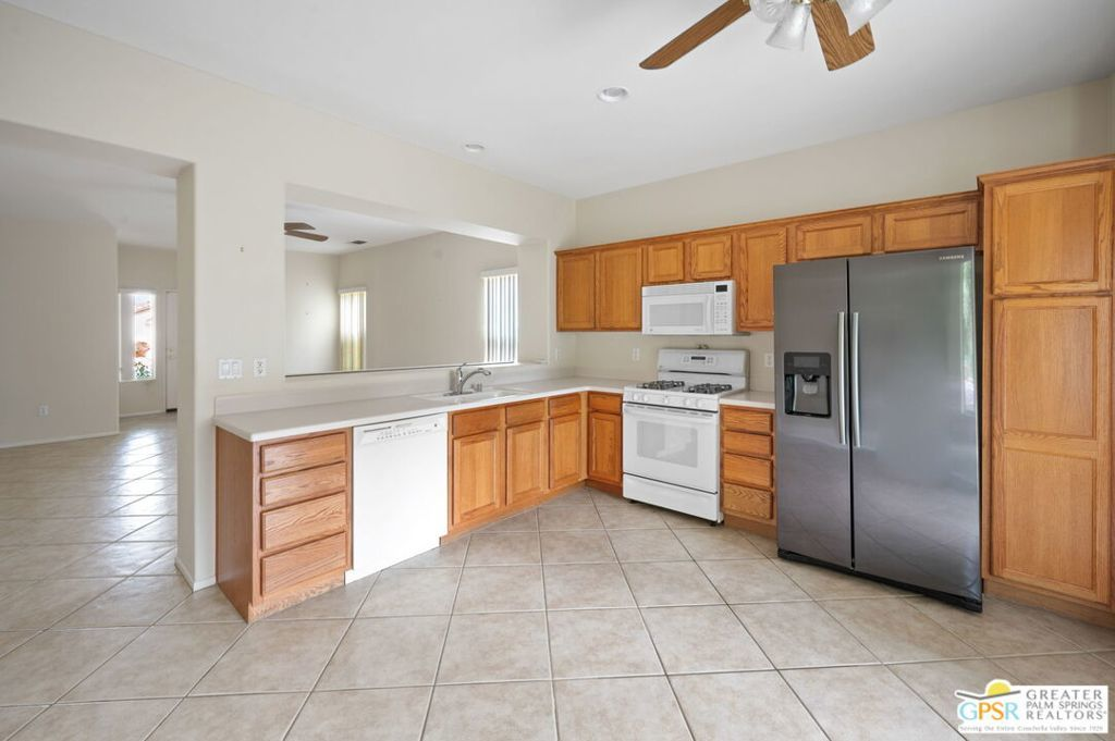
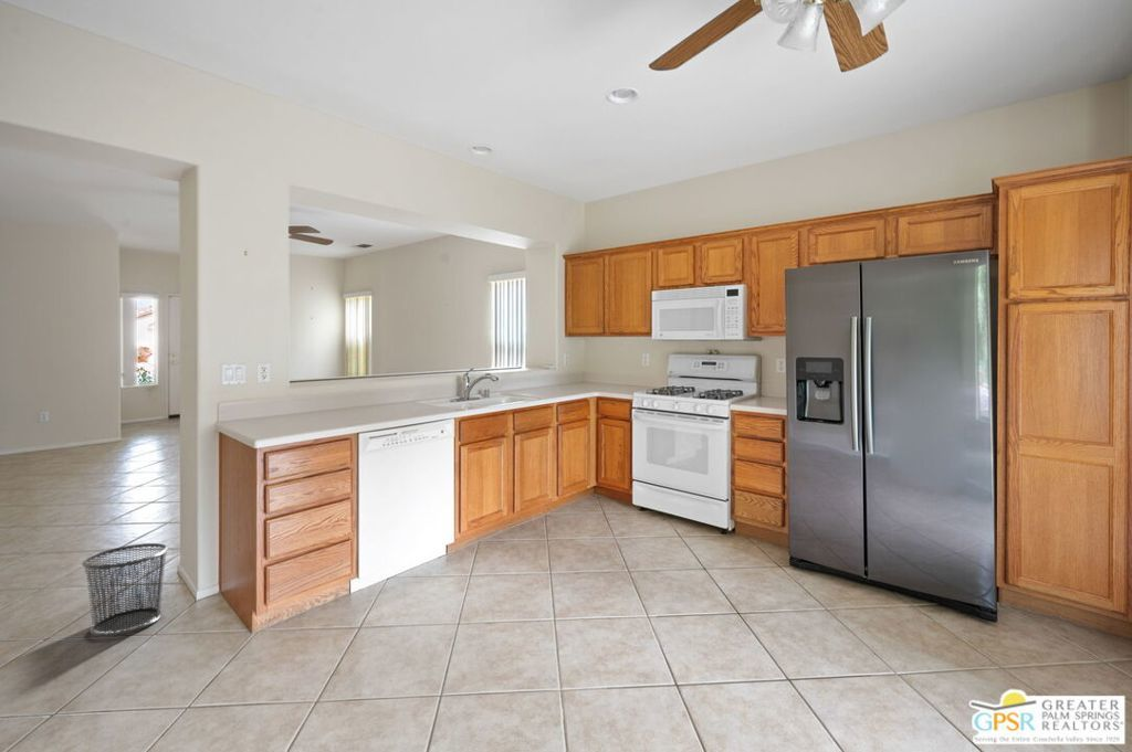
+ waste bin (127, 587)
